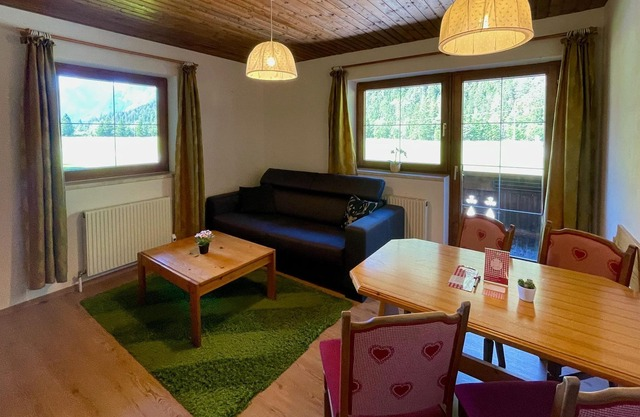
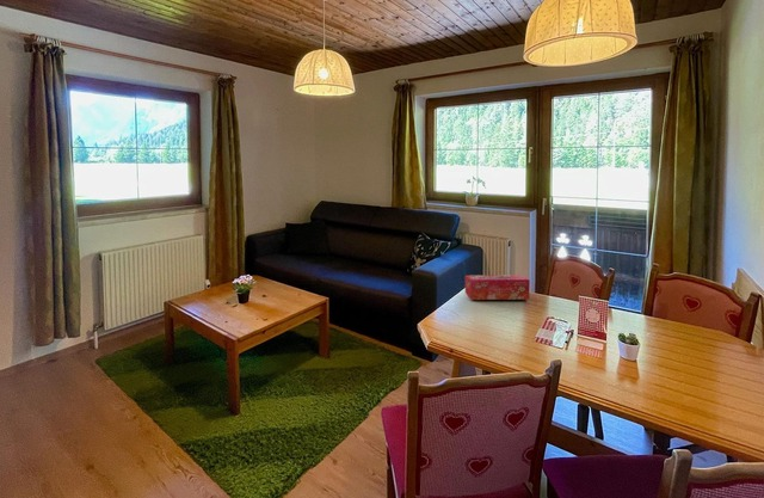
+ tissue box (495, 287)
